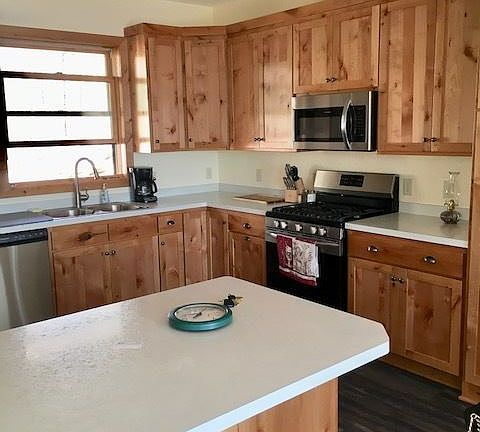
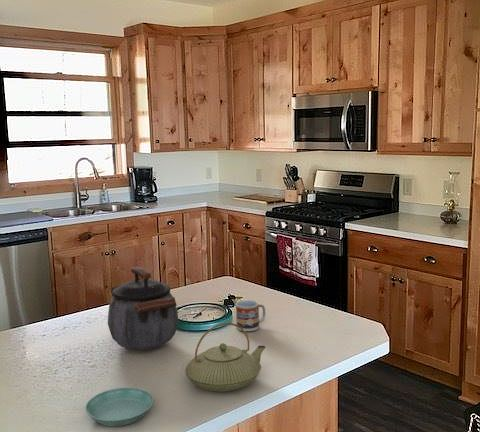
+ saucer (120, 408)
+ teapot (227, 351)
+ cup (251, 314)
+ kettle (142, 307)
